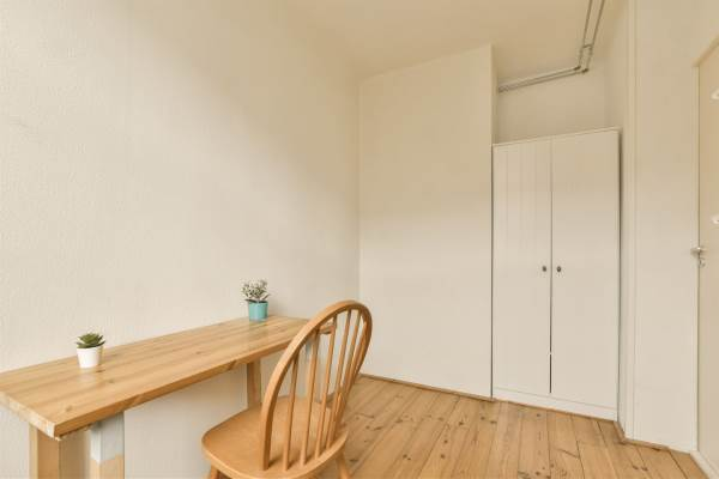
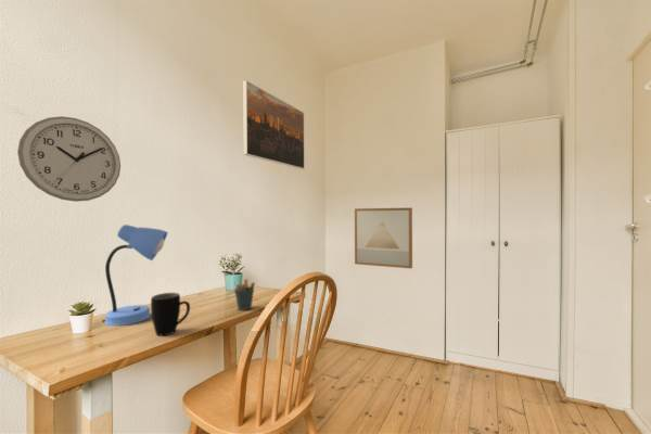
+ pen holder (244, 293)
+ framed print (277, 130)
+ mug (171, 314)
+ wall art (382, 237)
+ wall clock (76, 159)
+ desk lamp (145, 257)
